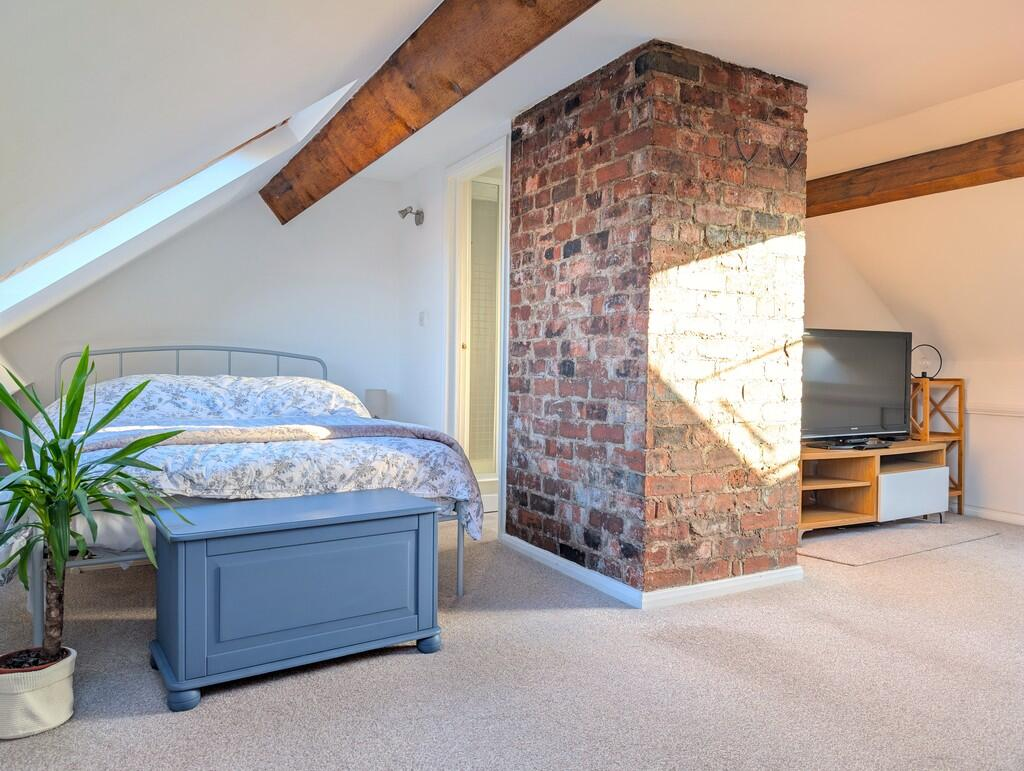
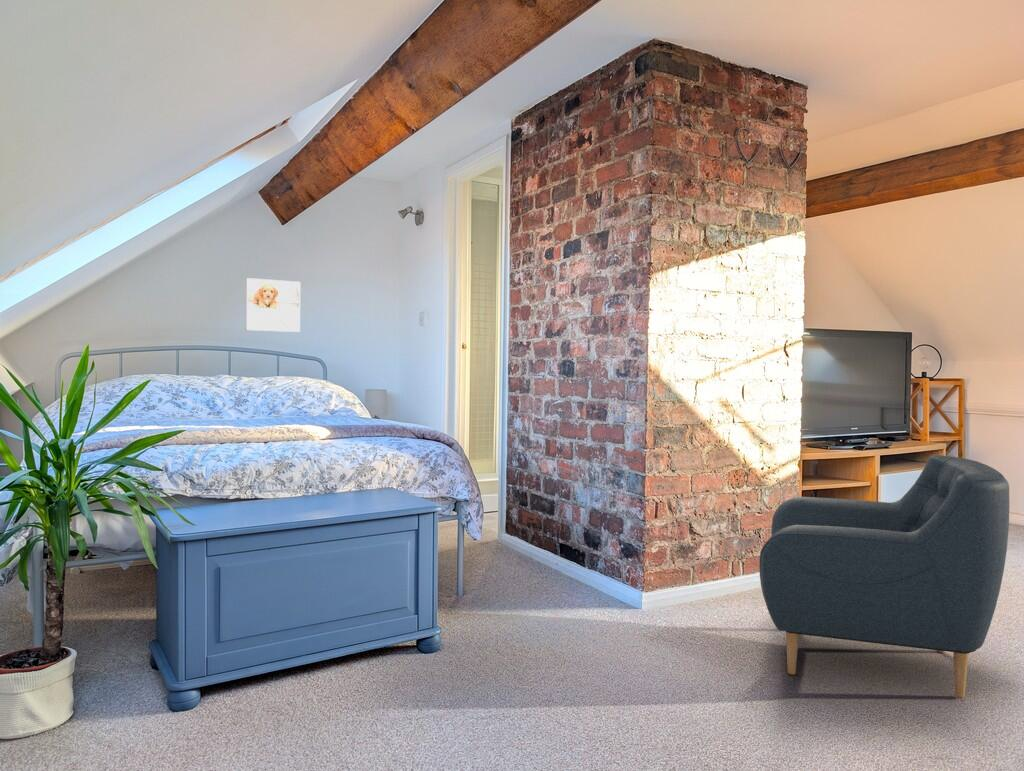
+ armchair (861, 559)
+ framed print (273, 305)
